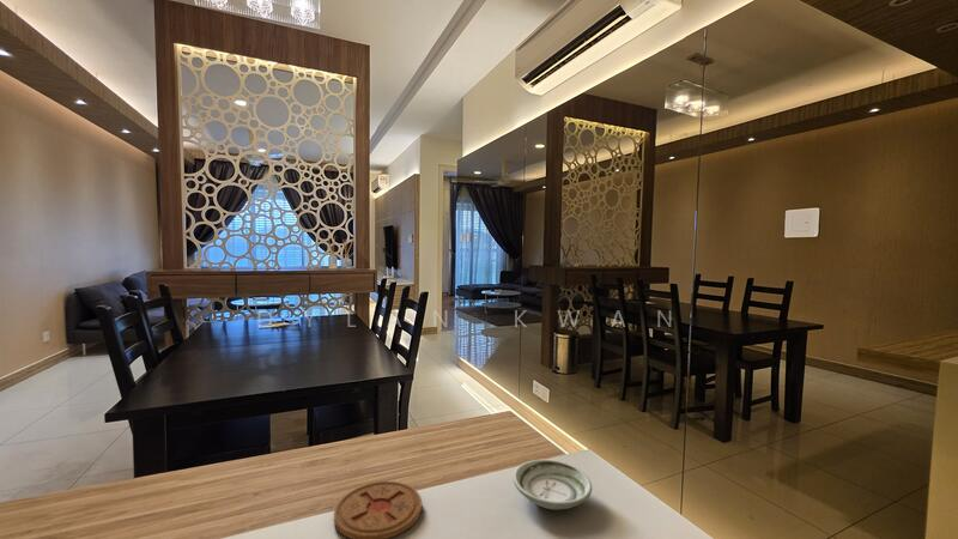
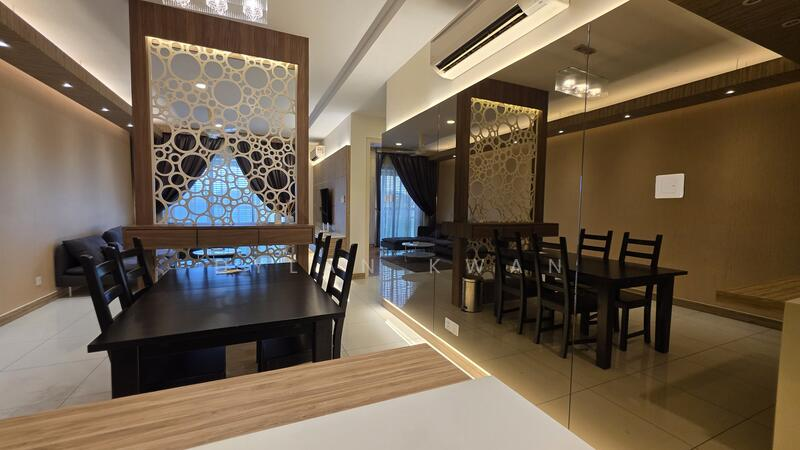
- coaster (378, 508)
- saucer (551, 487)
